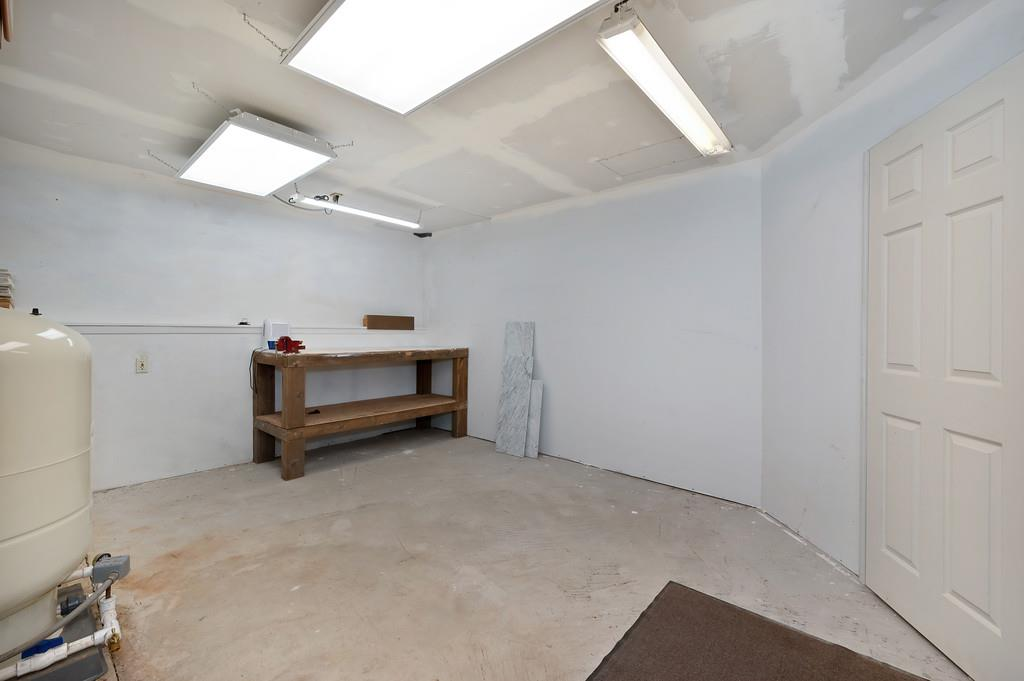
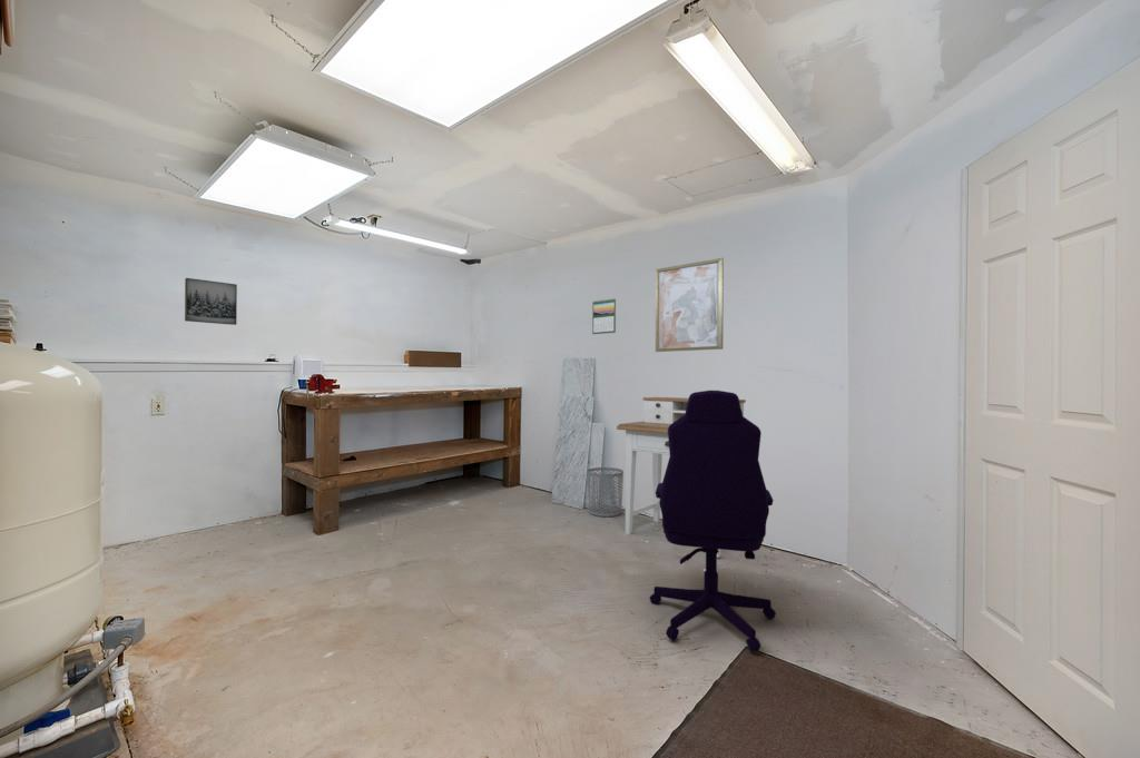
+ wall art (687, 307)
+ waste bin (605, 491)
+ office chair (710, 501)
+ wall art (212, 302)
+ desk (669, 454)
+ calendar (603, 316)
